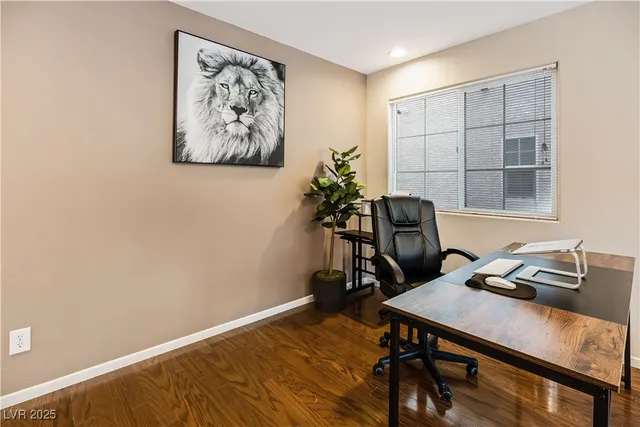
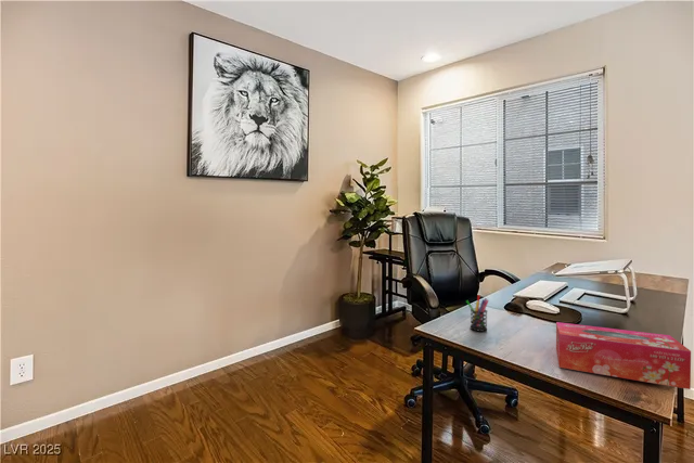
+ tissue box (614, 351)
+ pen holder (476, 312)
